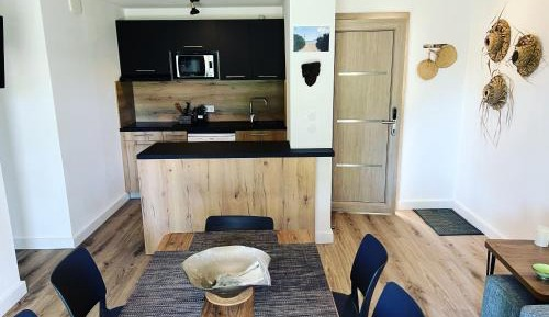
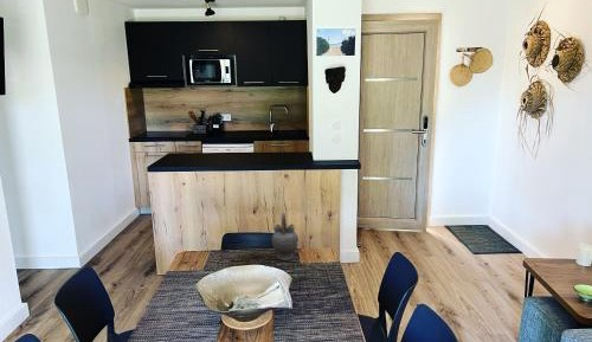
+ teapot (285, 234)
